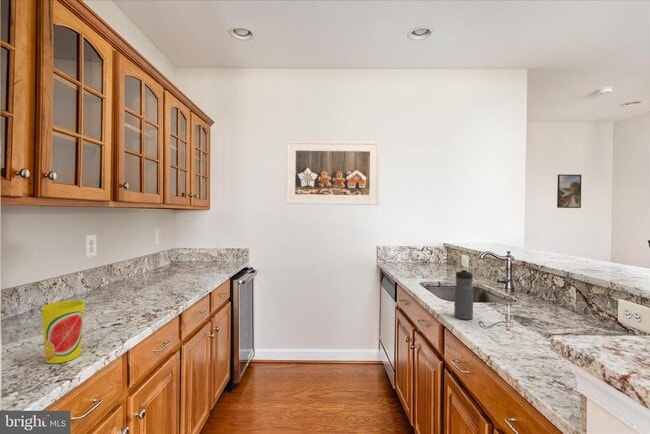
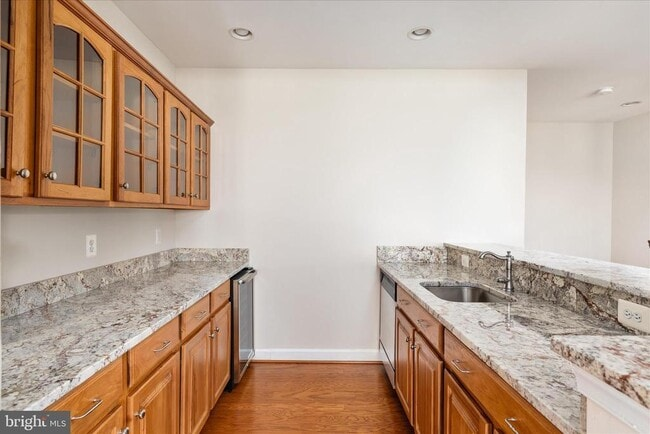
- cup (63, 331)
- water bottle (463, 293)
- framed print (332, 172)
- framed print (569, 191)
